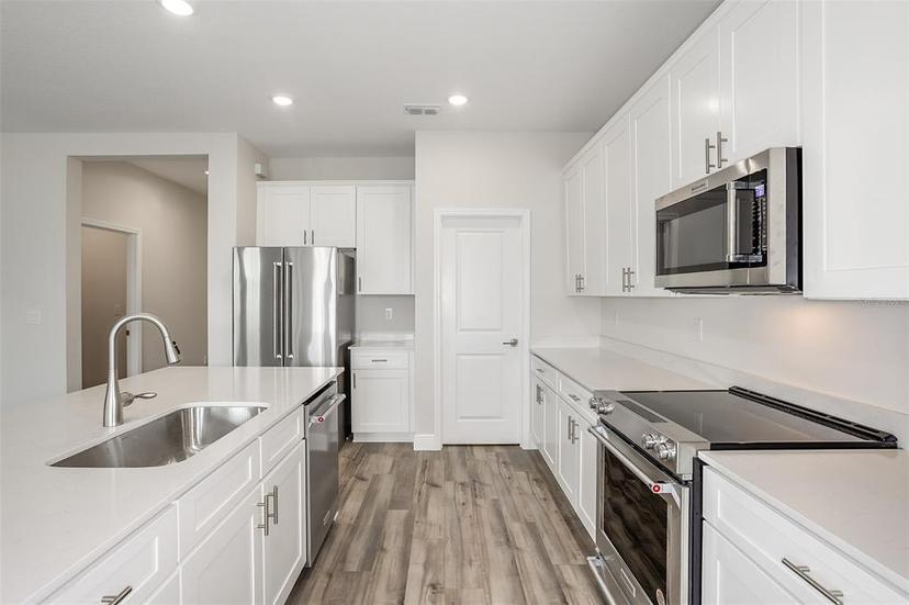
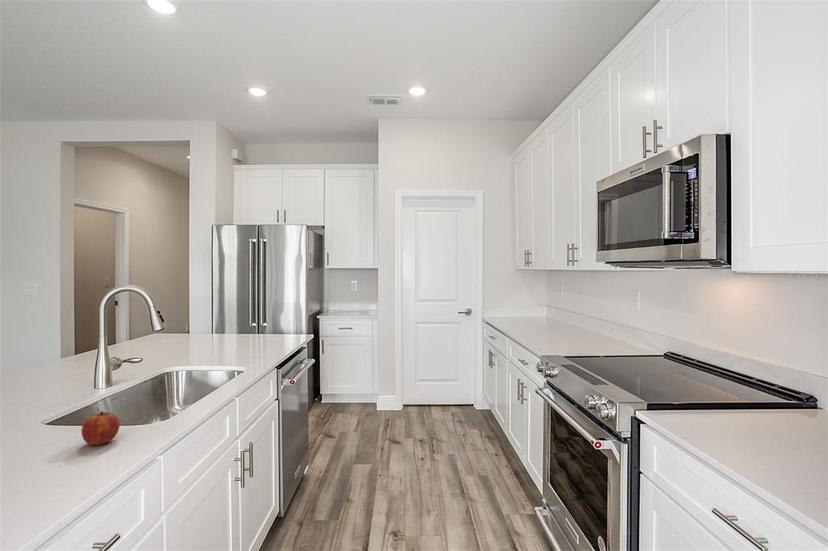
+ fruit (100, 426)
